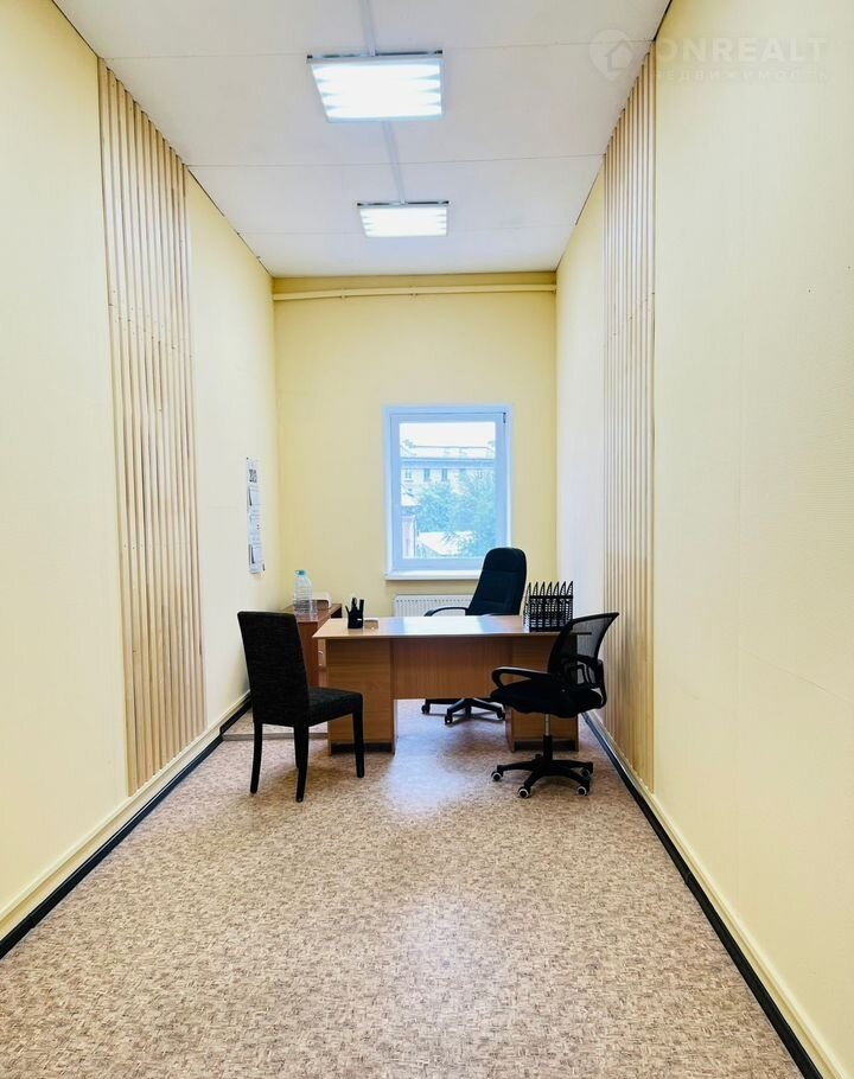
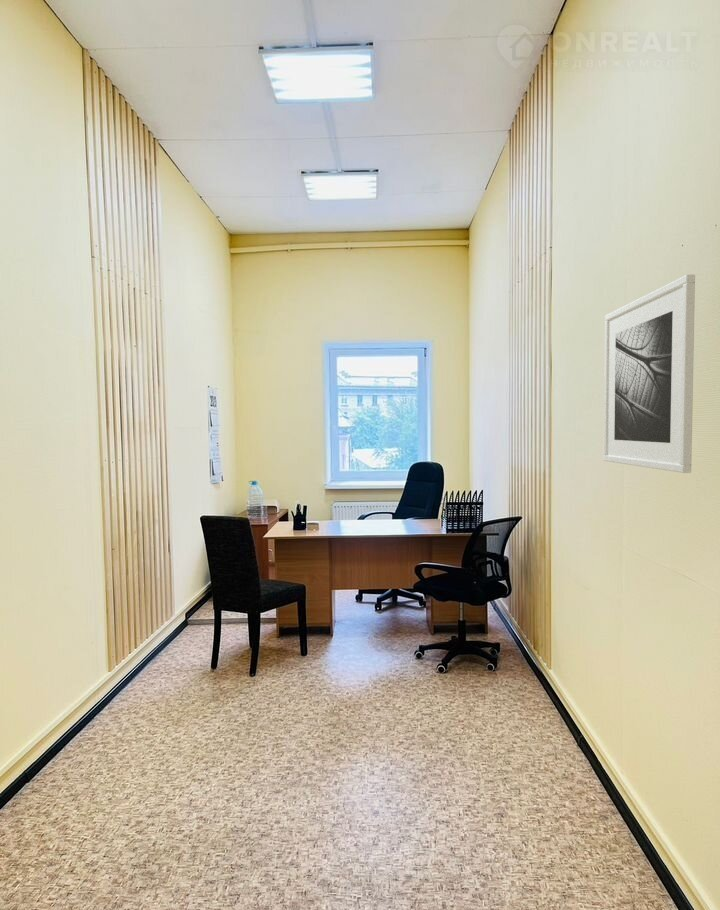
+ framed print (641, 382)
